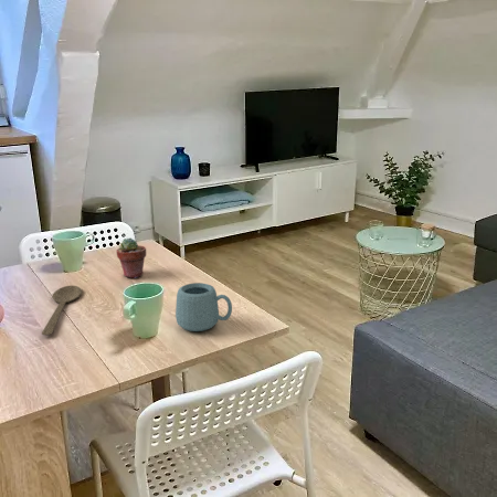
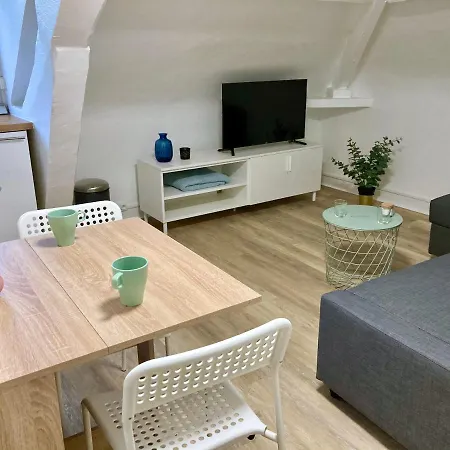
- potted succulent (131, 256)
- wooden spoon (60, 307)
- mug (203, 307)
